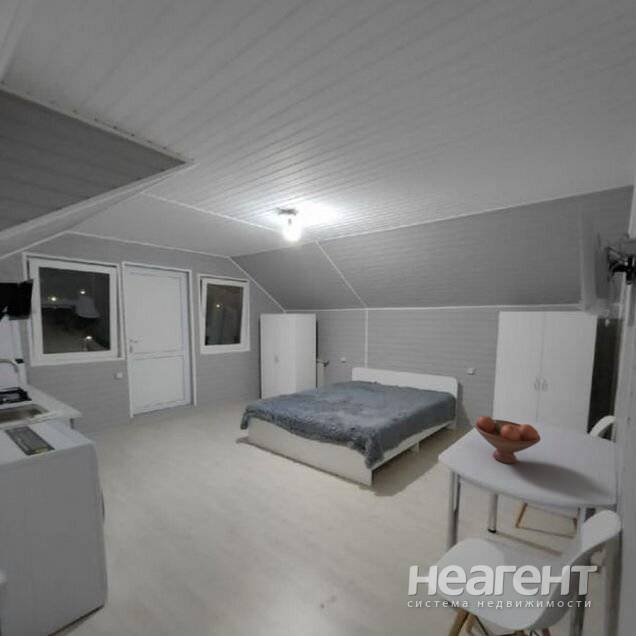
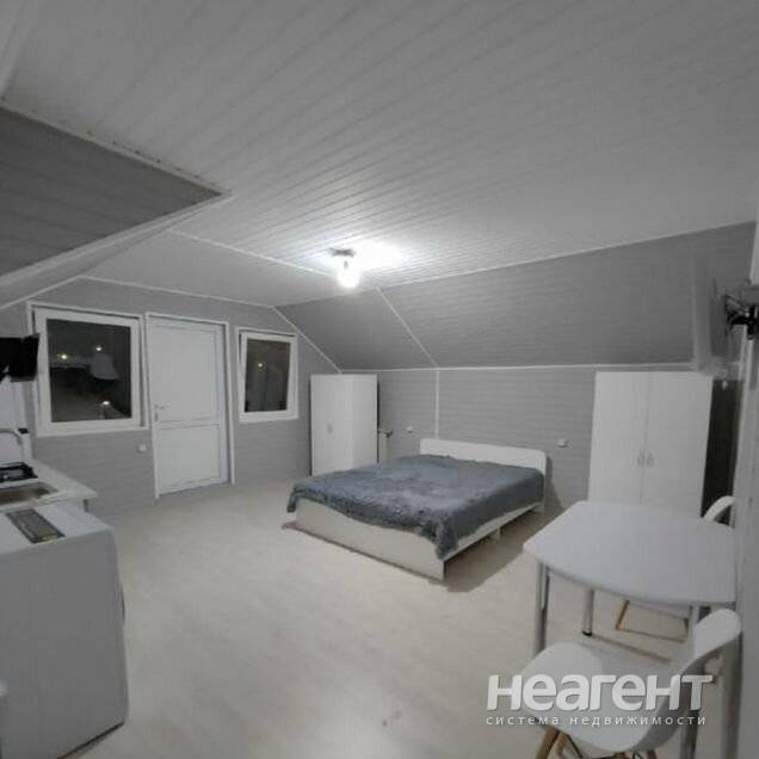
- fruit bowl (505, 438)
